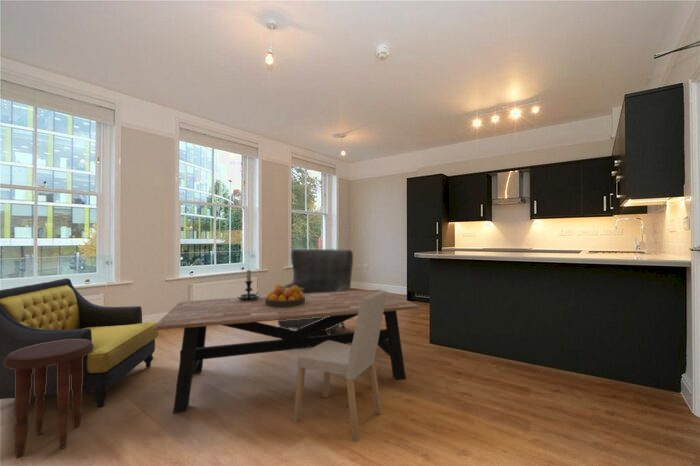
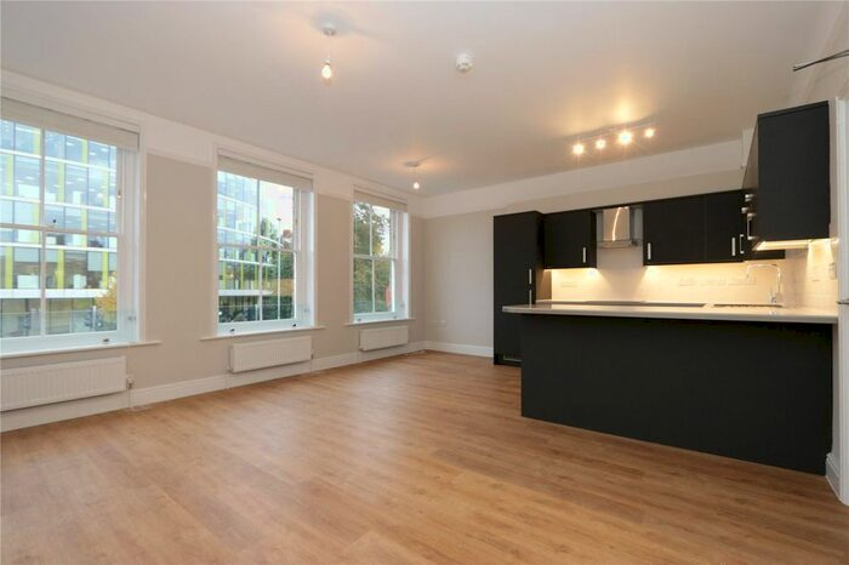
- fruit bowl (285, 294)
- candle holder (249, 283)
- dining table (295, 338)
- side table (57, 393)
- armchair (82, 335)
- chair (316, 291)
- dining chair (339, 353)
